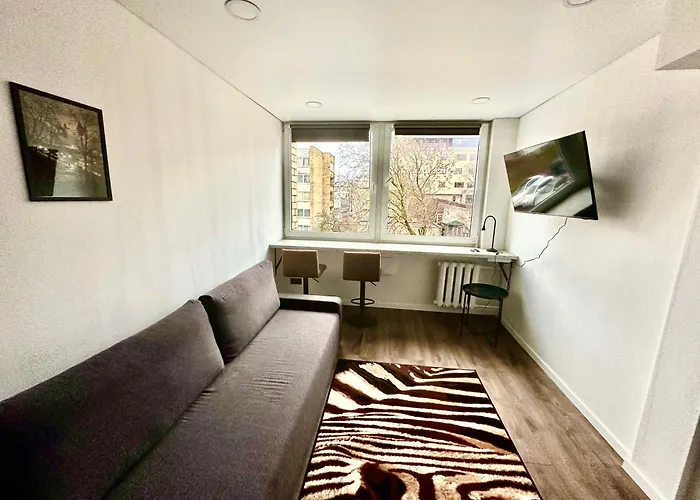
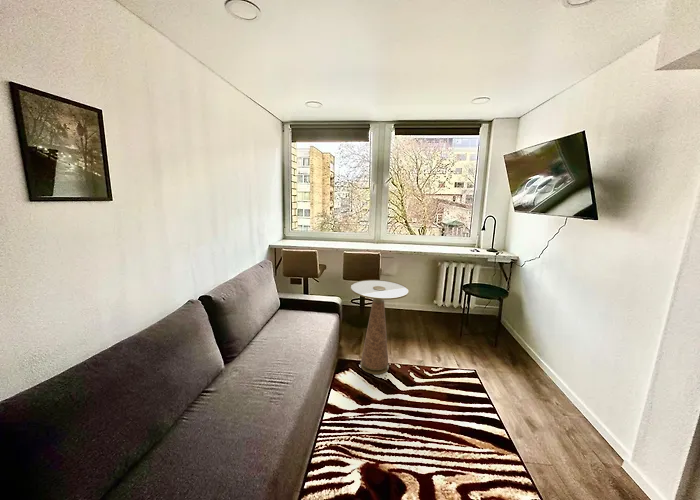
+ side table (376, 328)
